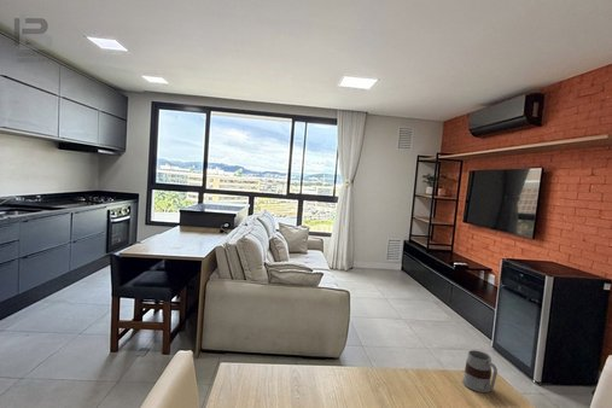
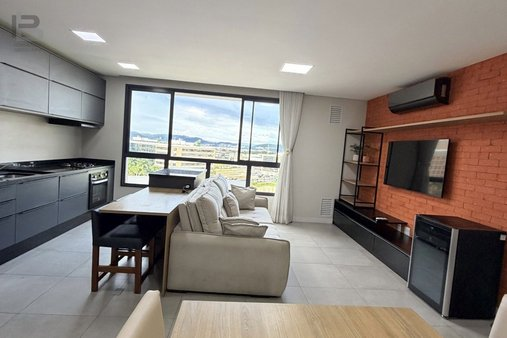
- mug (480, 372)
